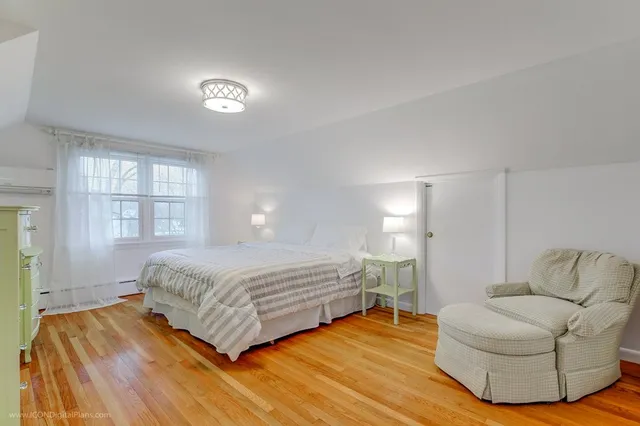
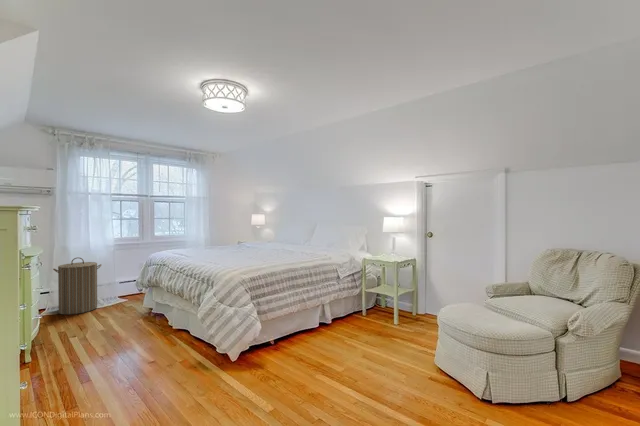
+ laundry hamper (78, 283)
